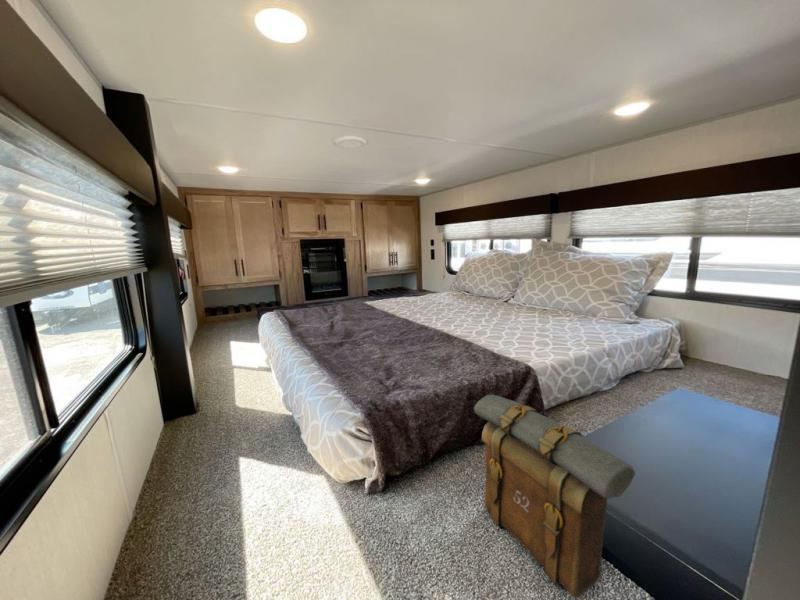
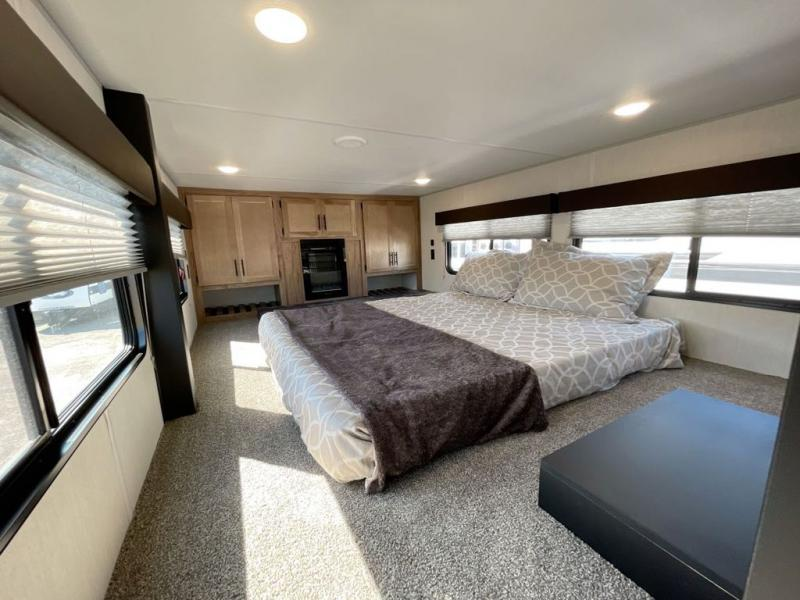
- backpack (536, 480)
